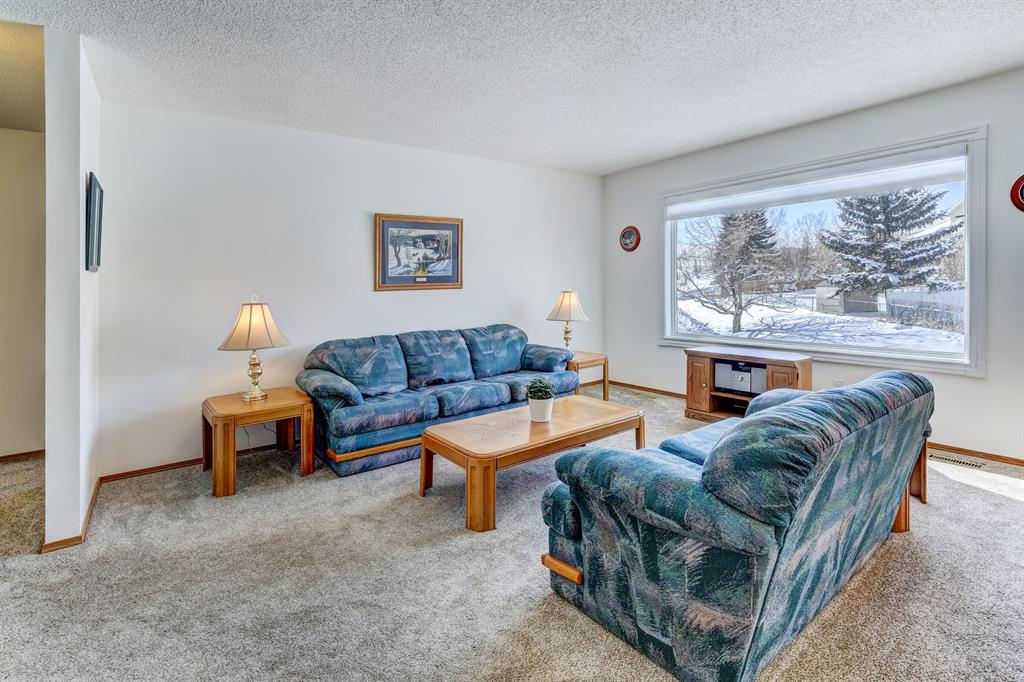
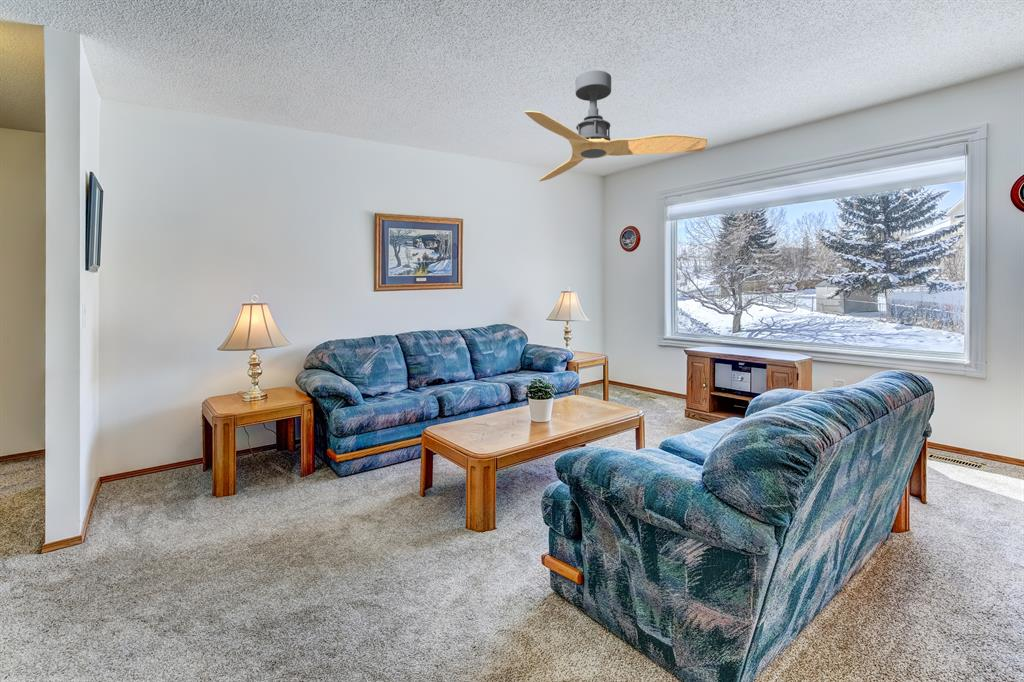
+ ceiling fan (608, 122)
